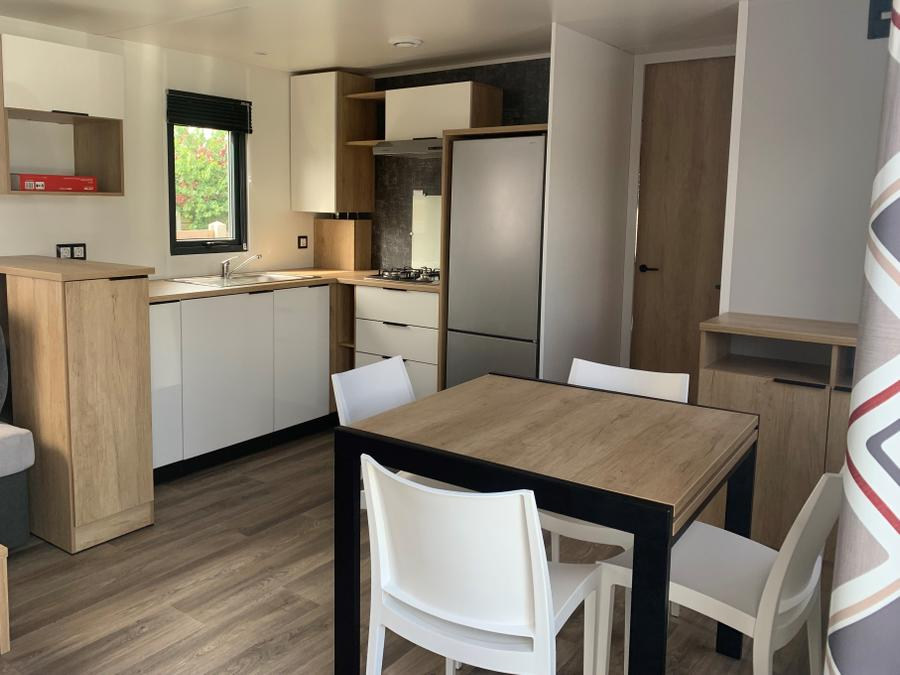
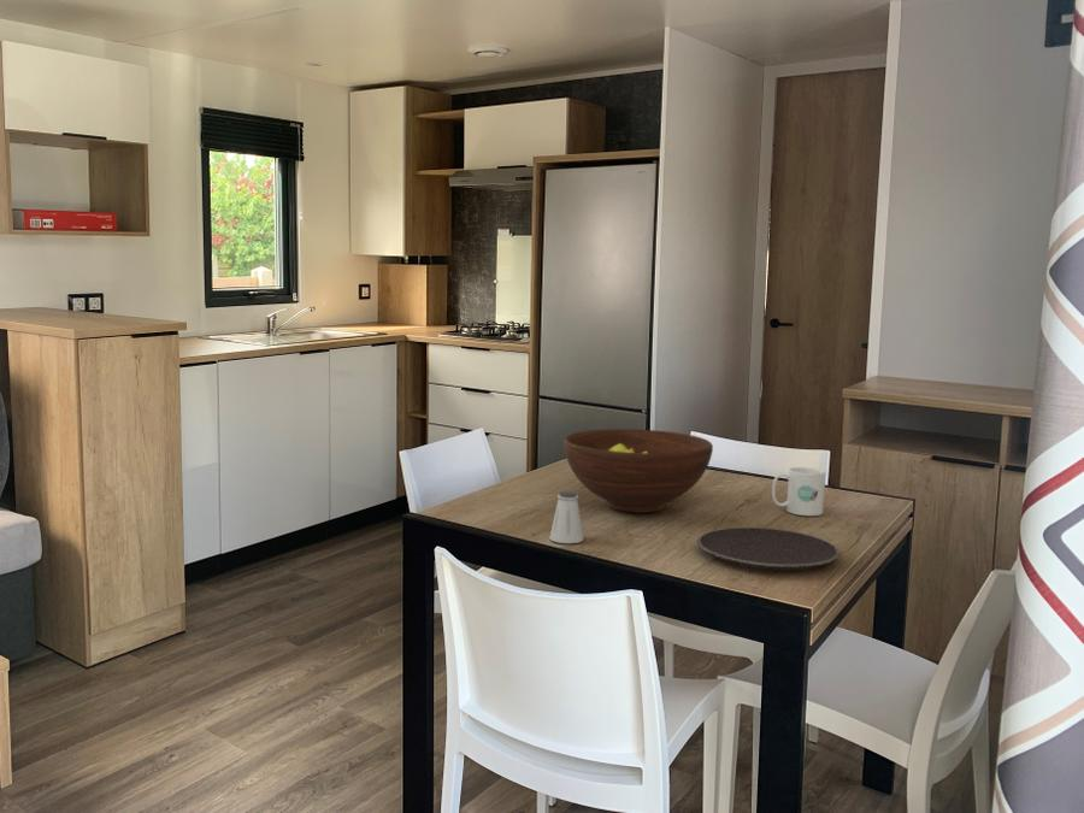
+ saltshaker (567, 516)
+ fruit bowl (636, 473)
+ mug (797, 490)
+ plate (766, 549)
